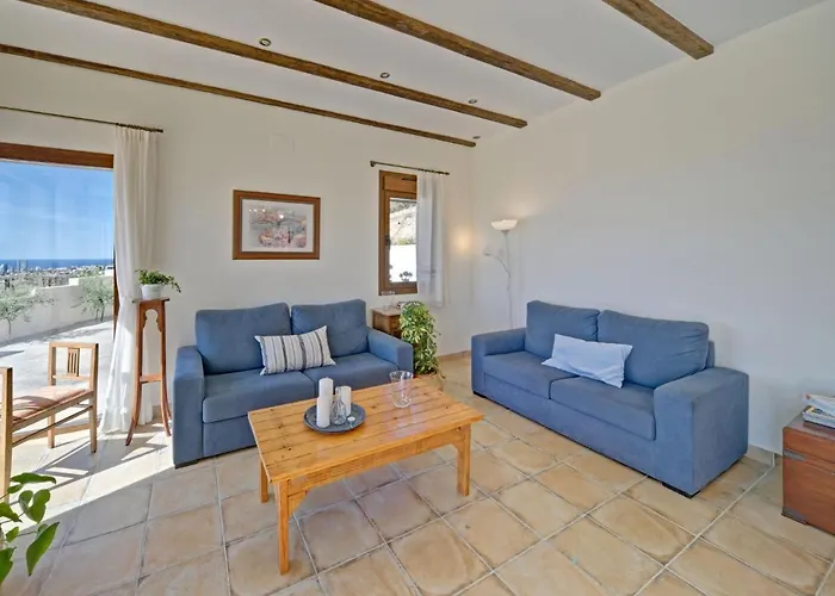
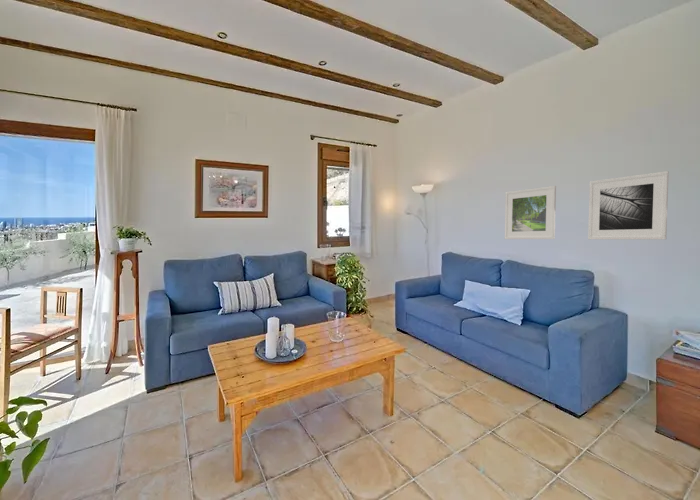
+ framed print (528, 214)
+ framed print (625, 208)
